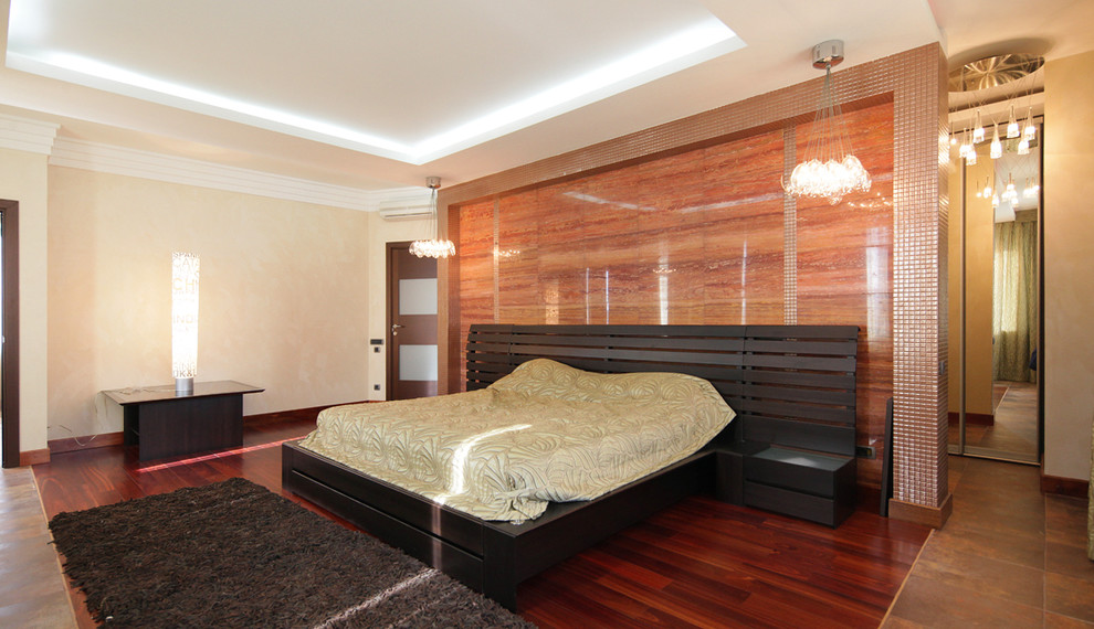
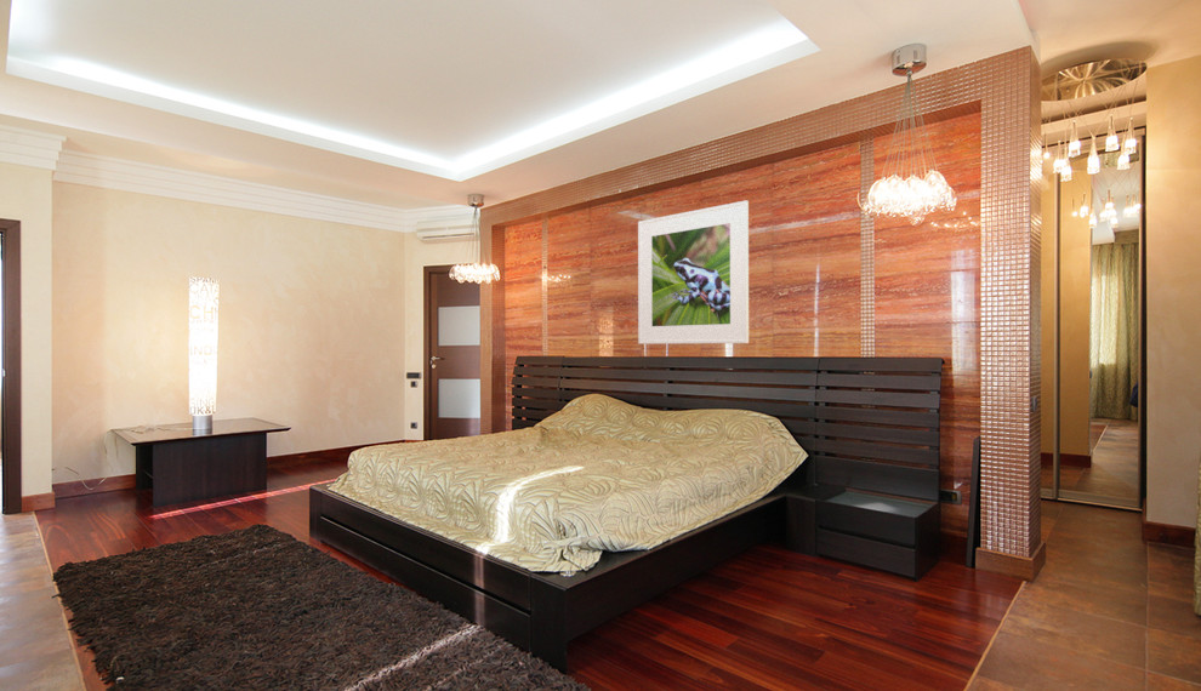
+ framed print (689, 278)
